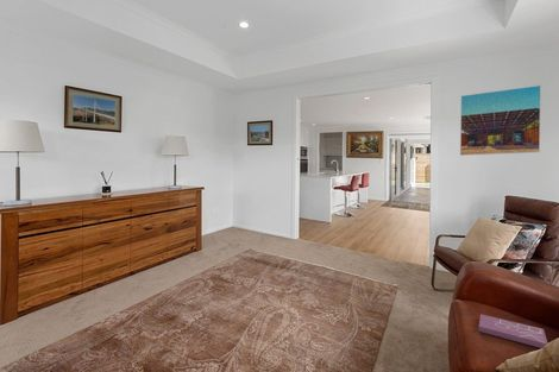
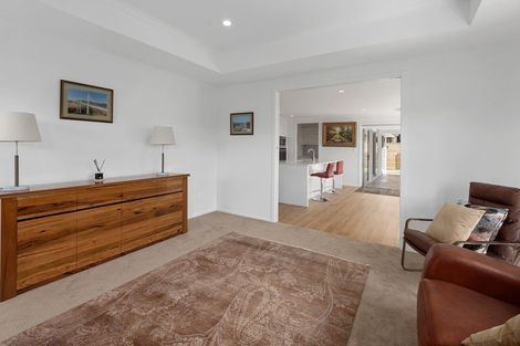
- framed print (497, 122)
- book (510, 329)
